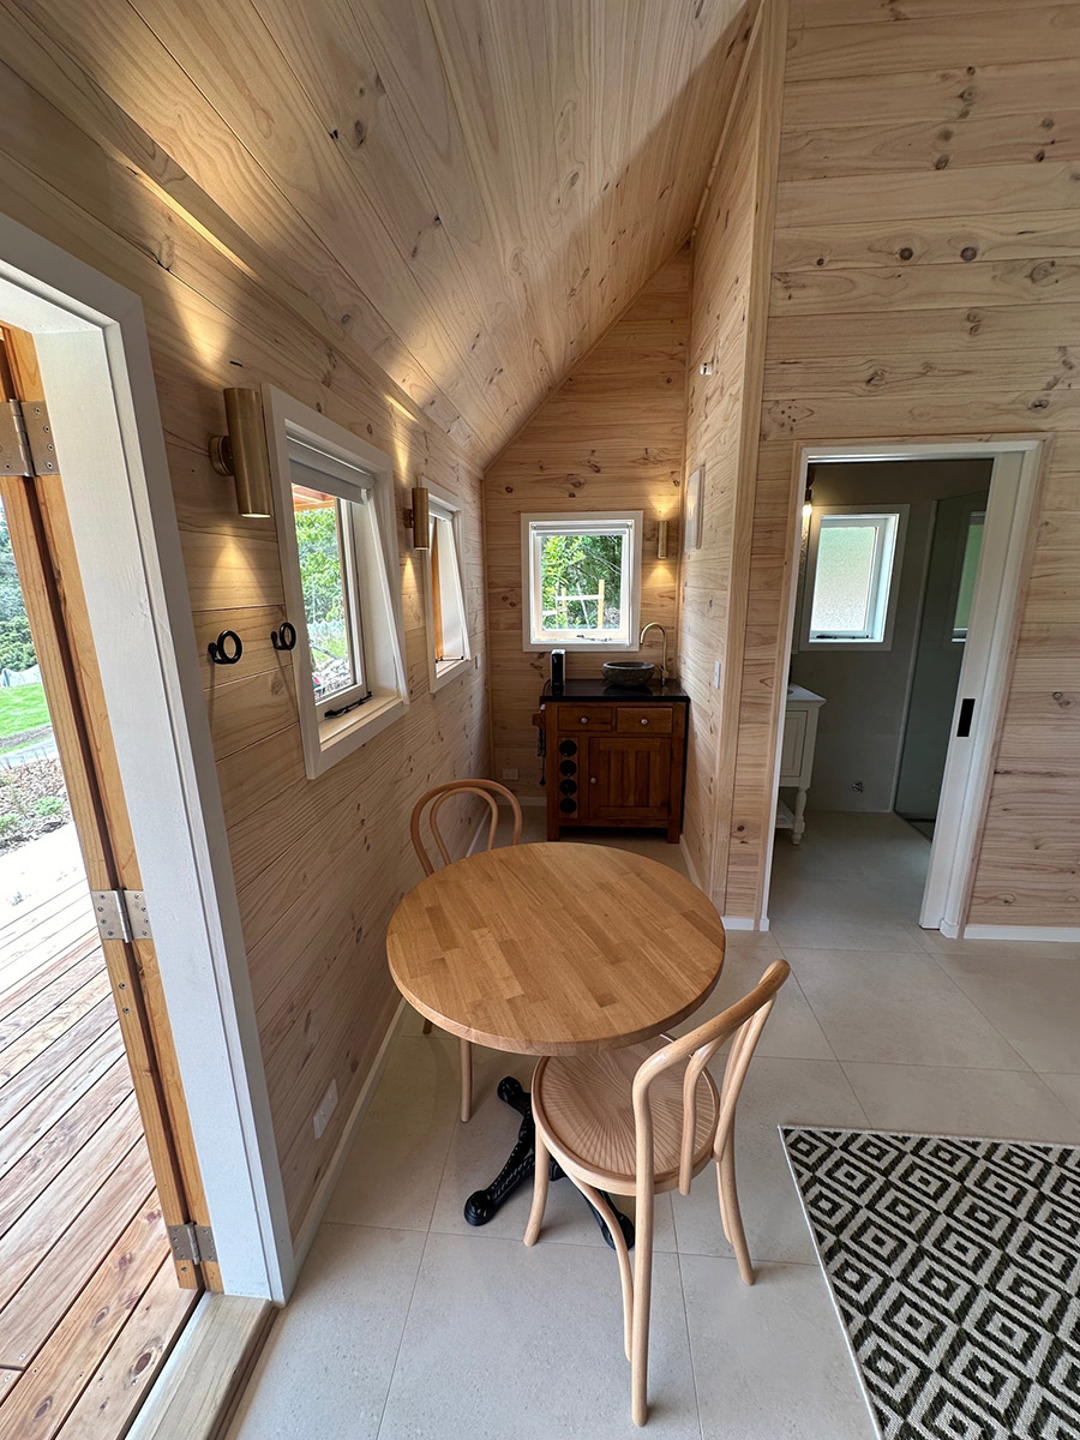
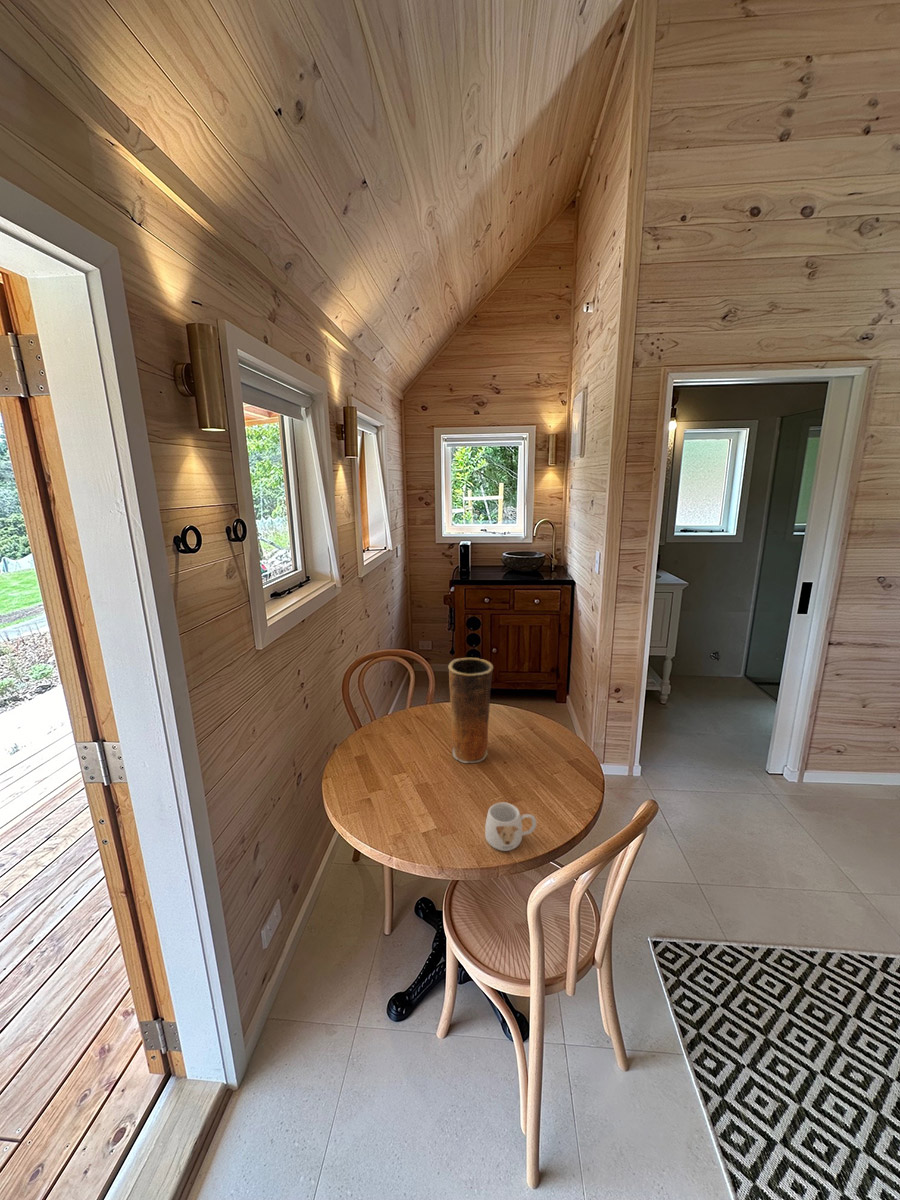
+ mug (510, 825)
+ vase (471, 710)
